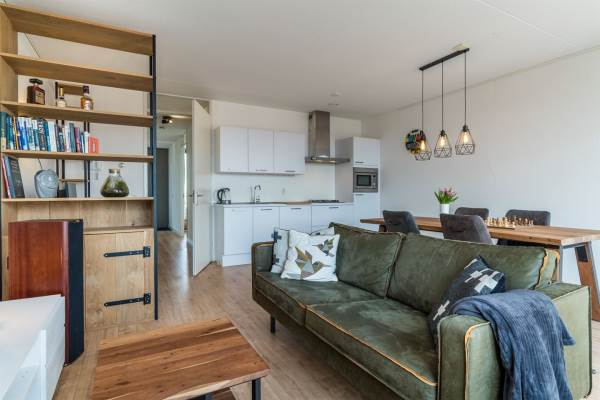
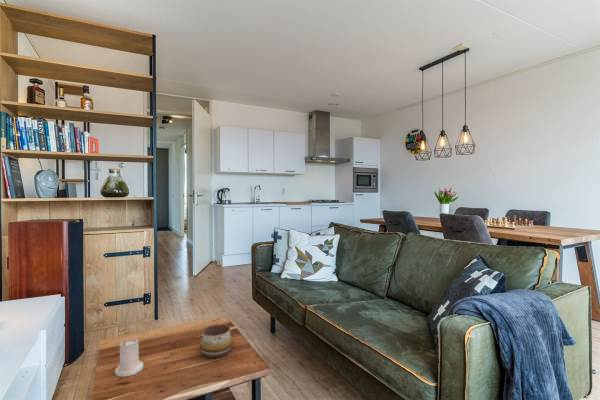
+ candle (129, 354)
+ decorative bowl (216, 340)
